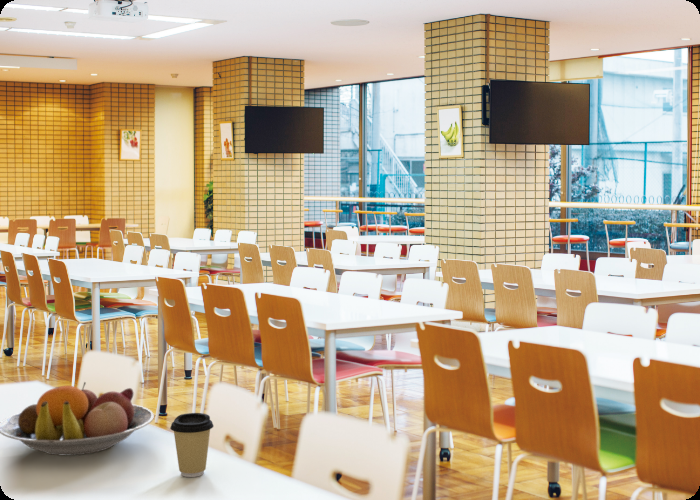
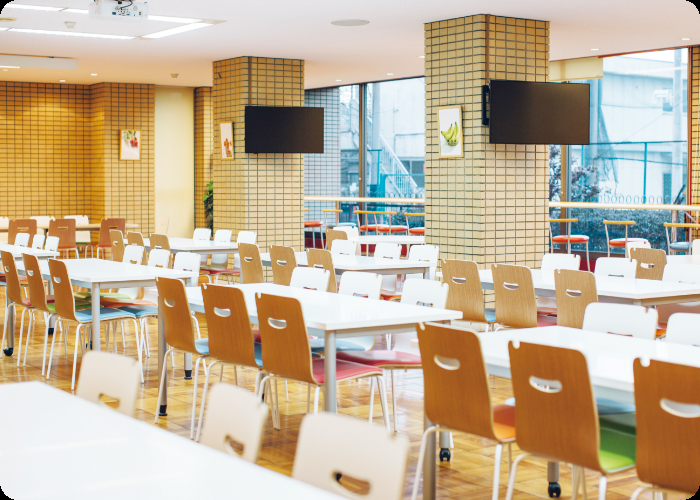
- fruit bowl (77, 413)
- coffee cup (192, 445)
